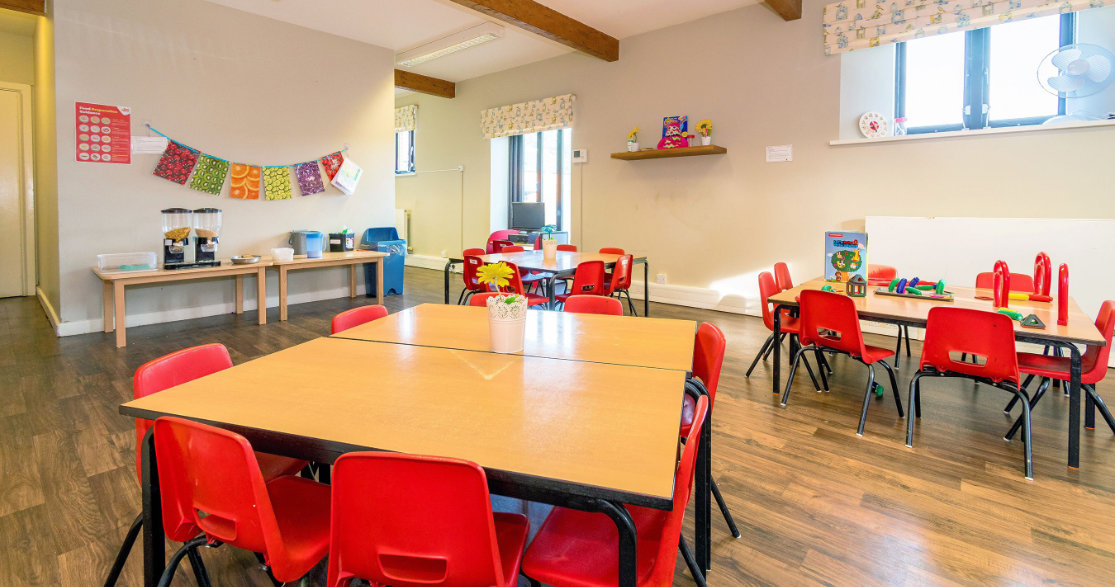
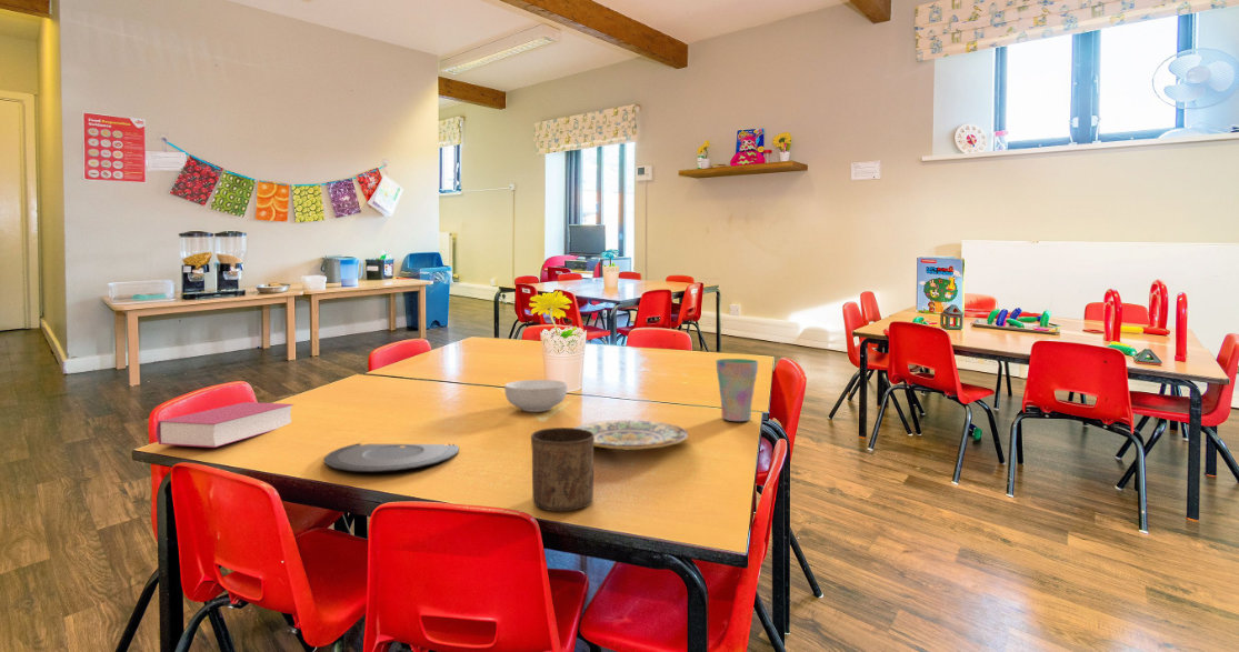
+ cup (562, 468)
+ book (230, 422)
+ plate (393, 452)
+ plate (628, 438)
+ cereal bowl (536, 395)
+ cup (736, 390)
